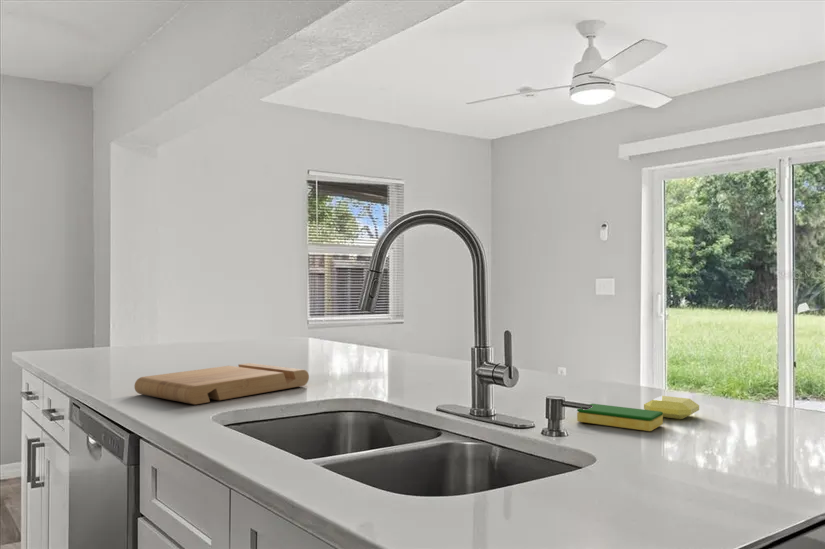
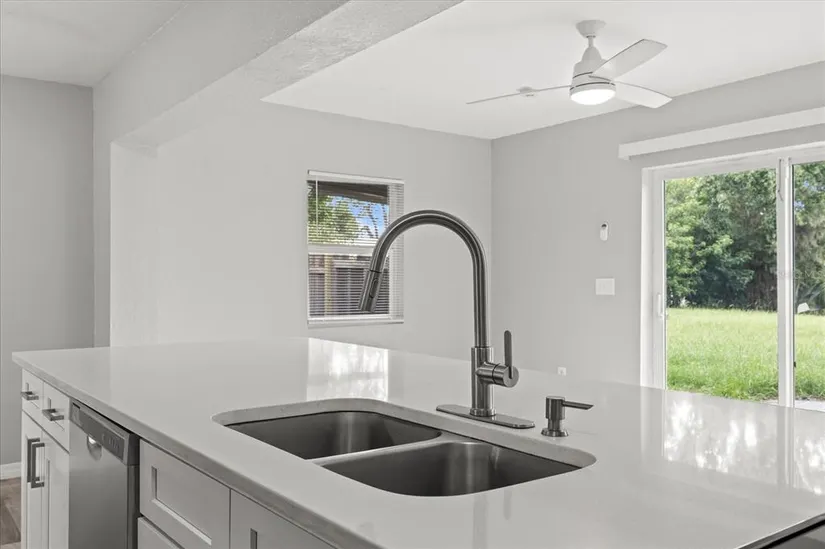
- soap bar (671, 407)
- dish sponge (619, 416)
- cutting board (225, 381)
